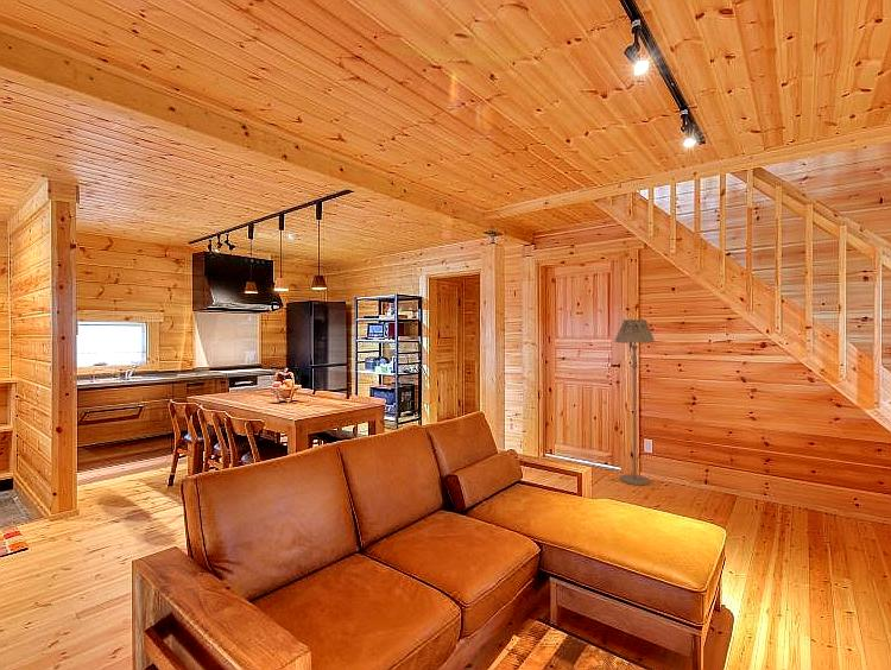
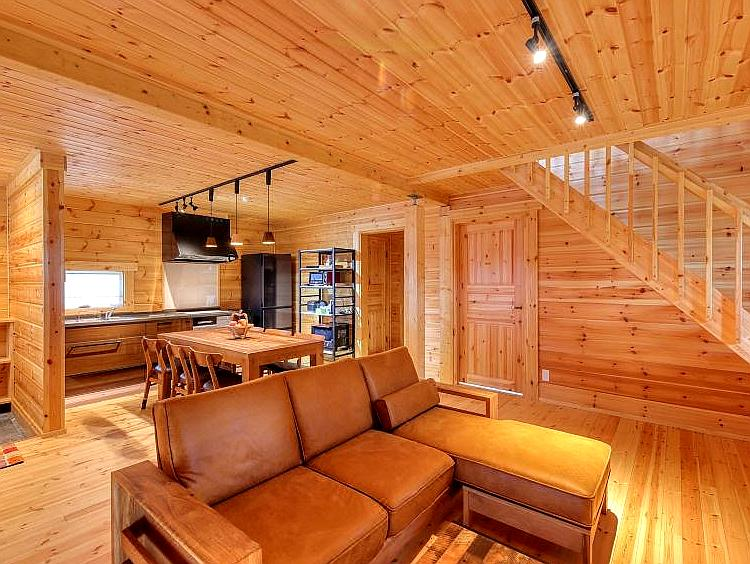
- floor lamp (633, 399)
